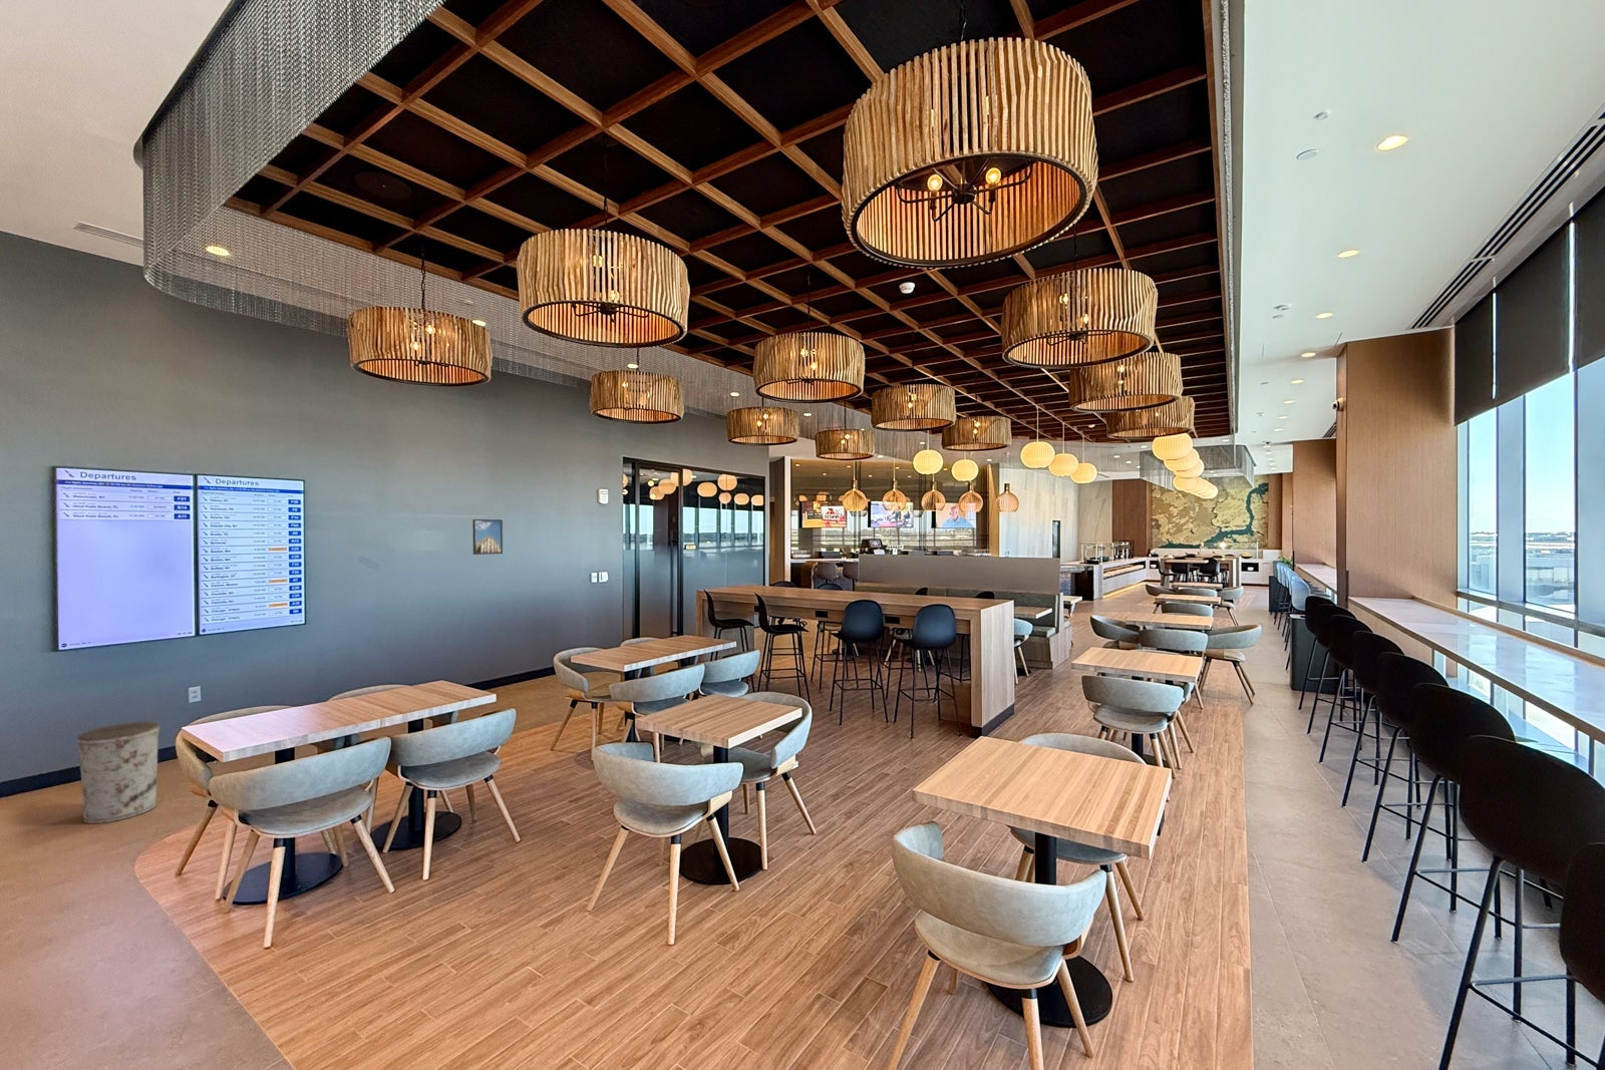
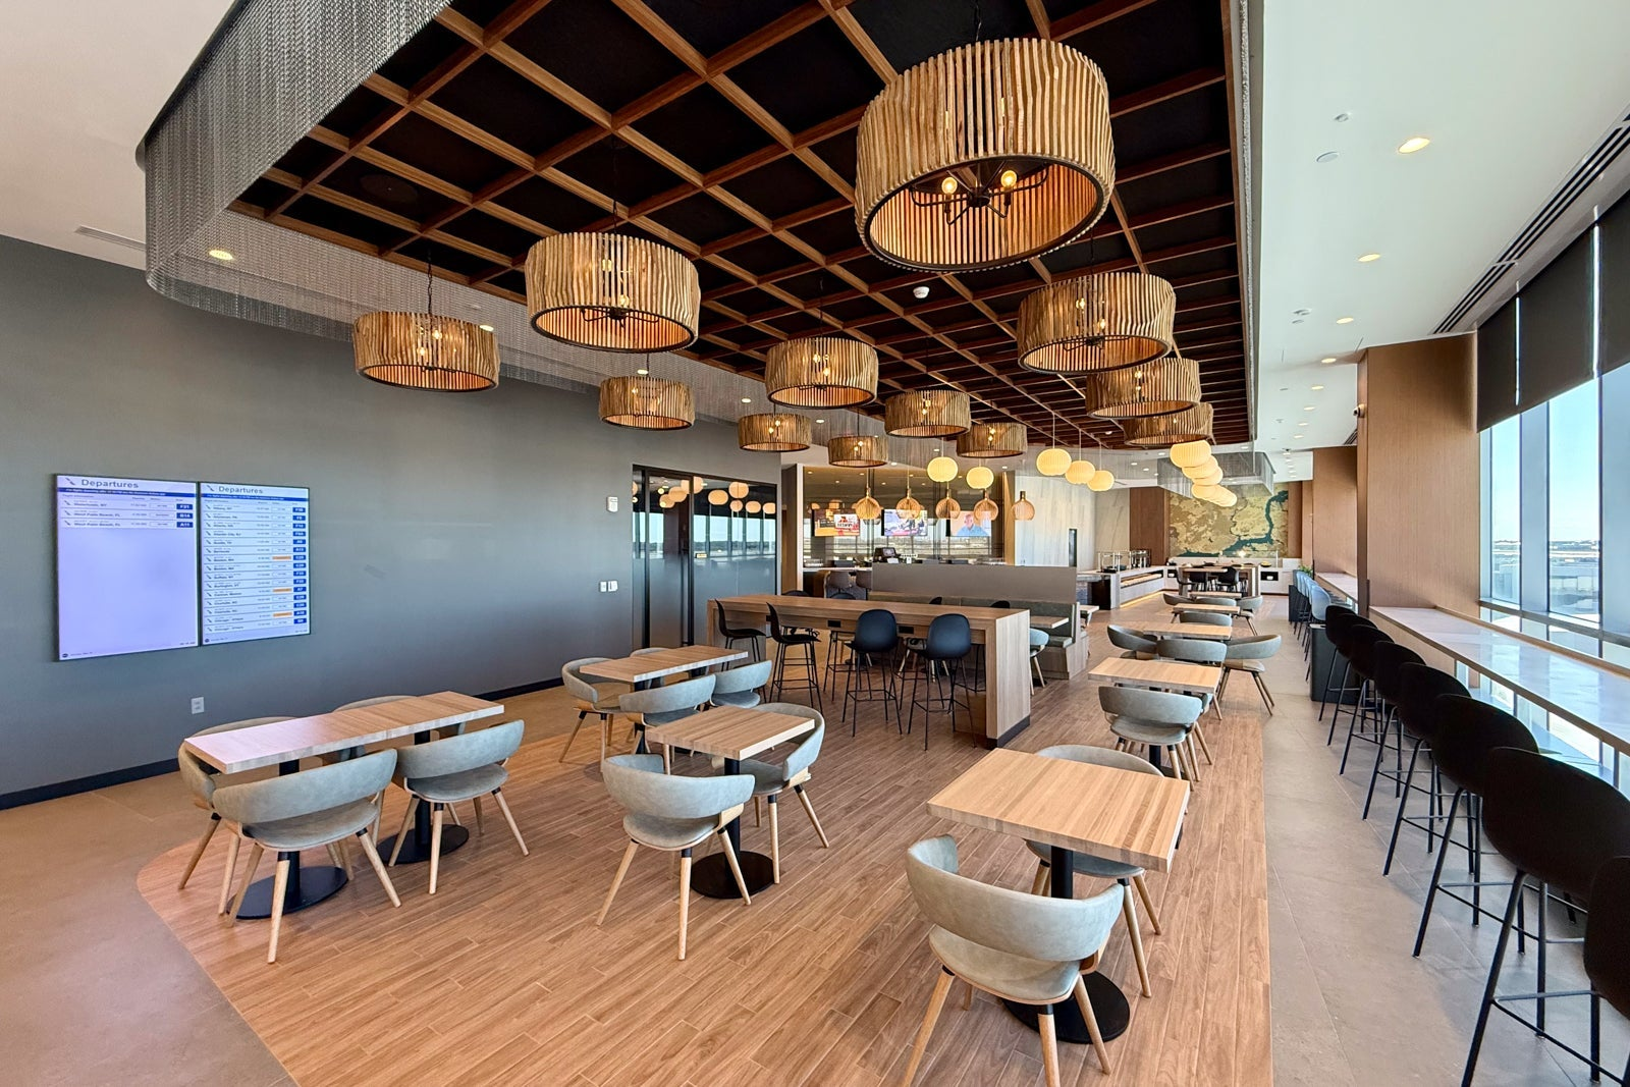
- trash can (119, 768)
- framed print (487, 536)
